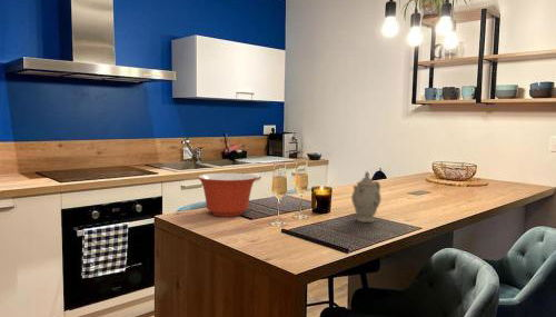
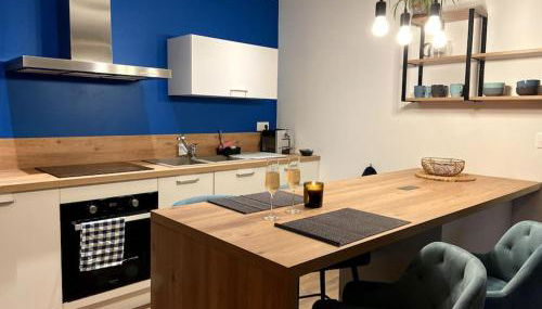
- mixing bowl (227, 195)
- chinaware (366, 196)
